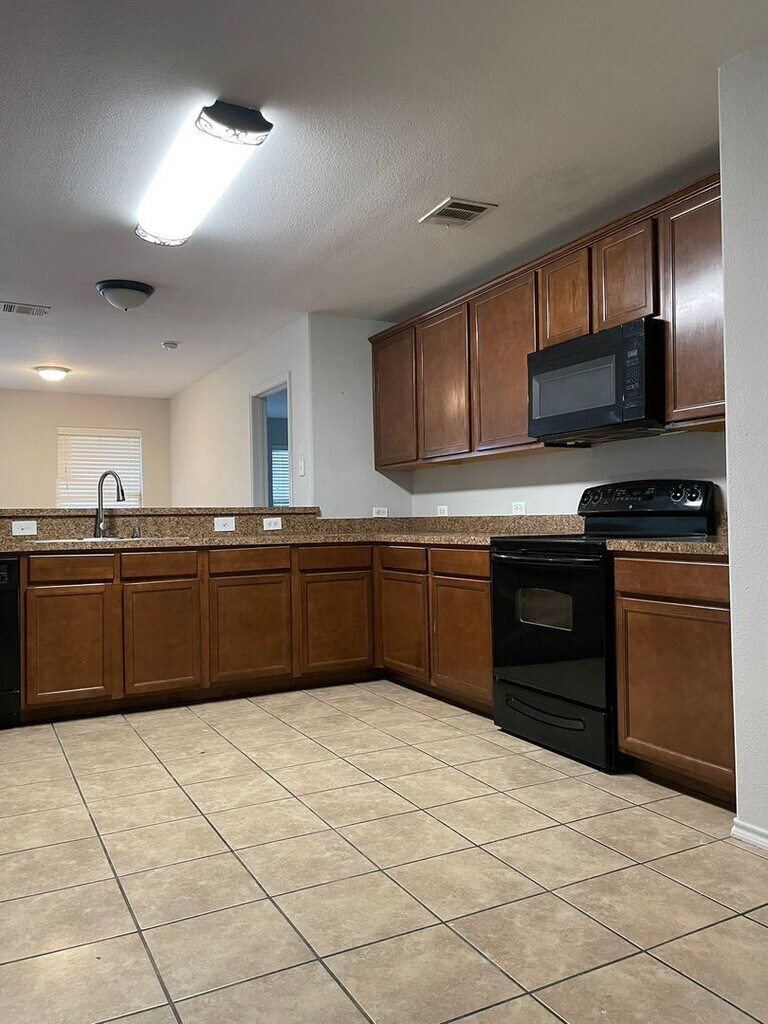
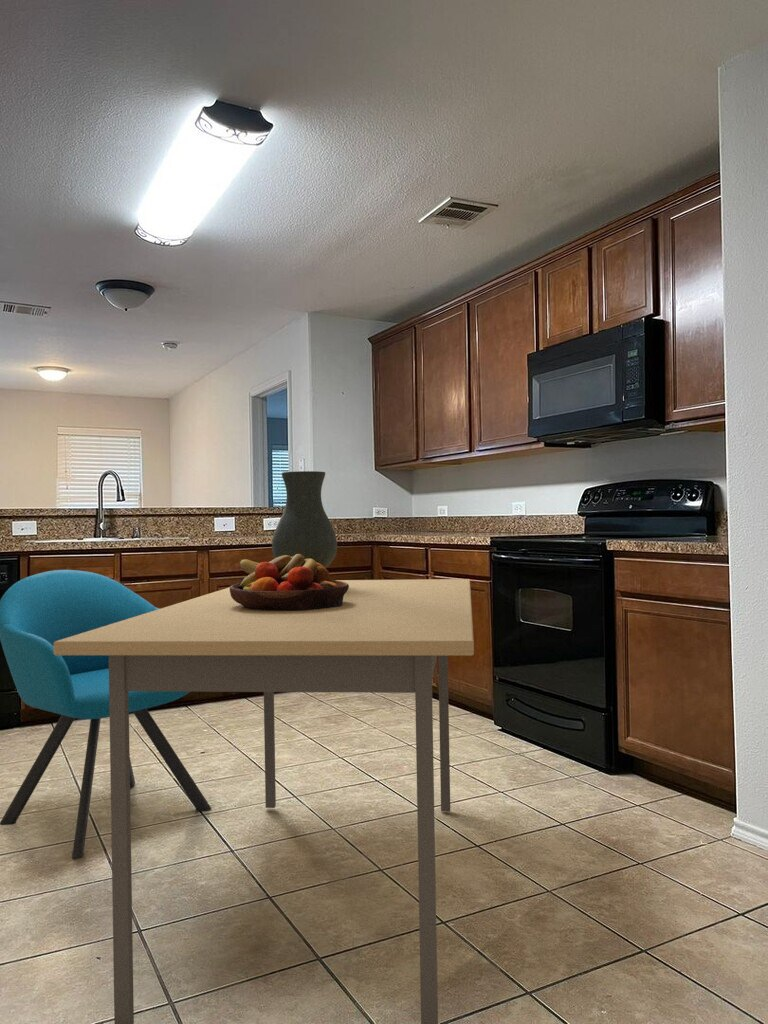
+ chair (97, 692)
+ vase (304, 529)
+ dining table (274, 745)
+ fruit bowl (288, 579)
